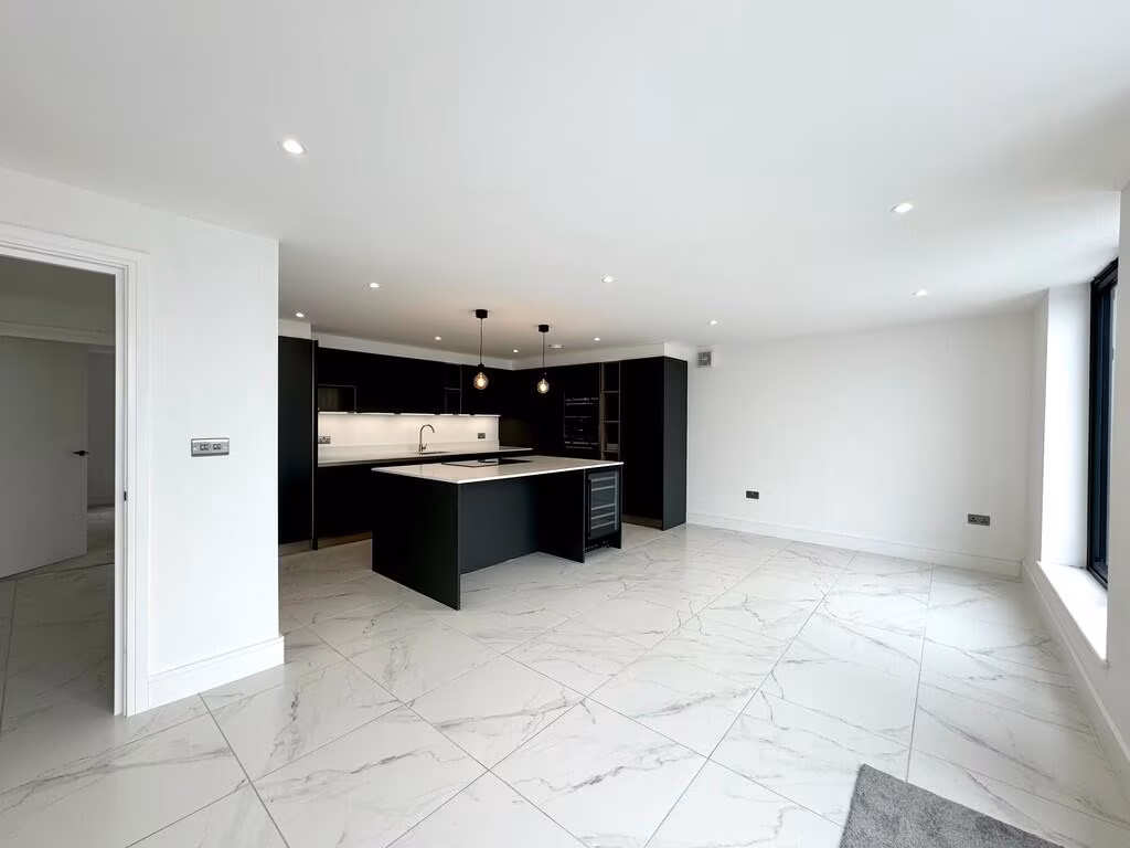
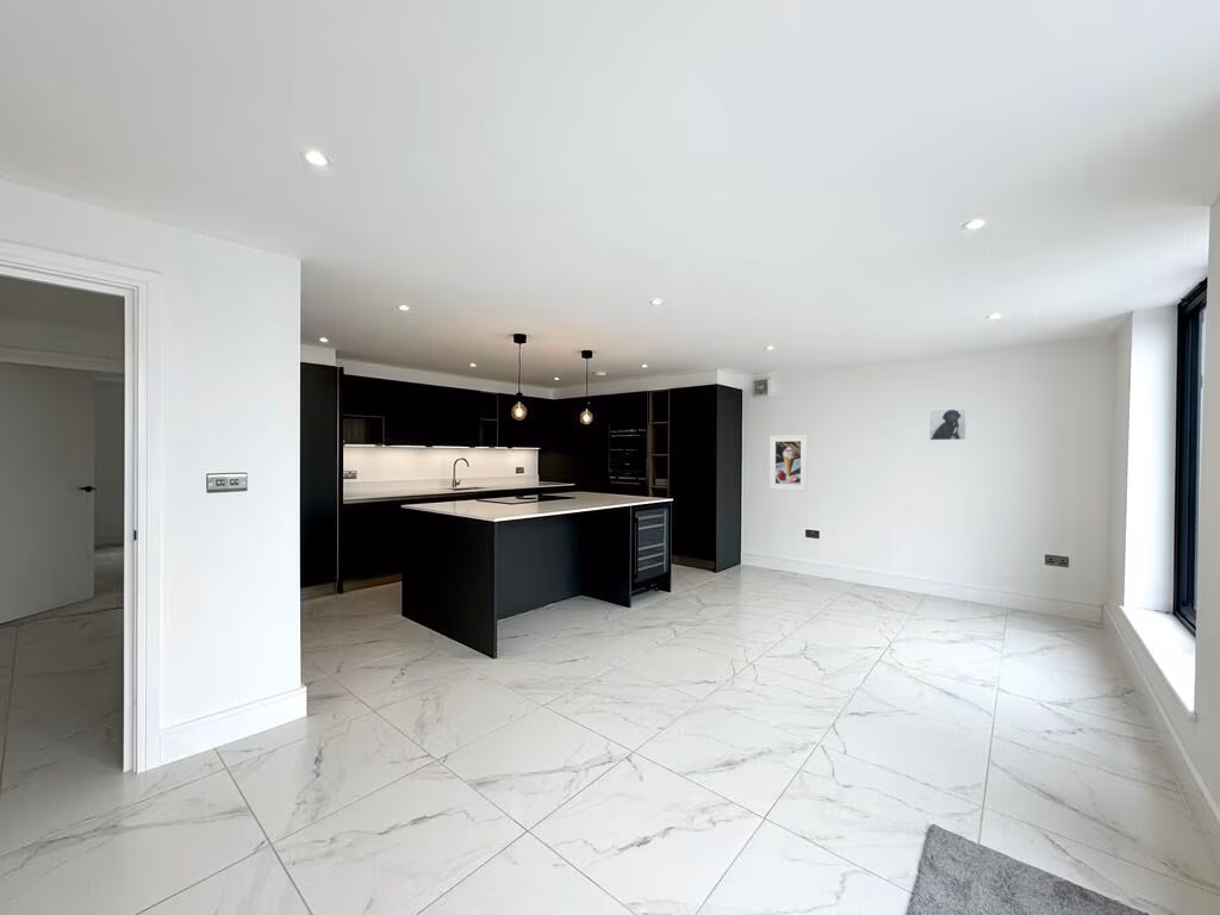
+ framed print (947, 424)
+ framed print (788, 462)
